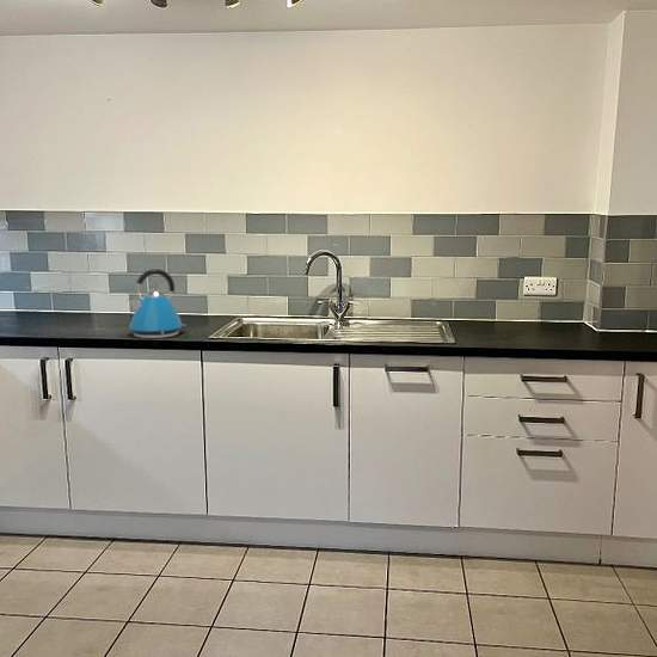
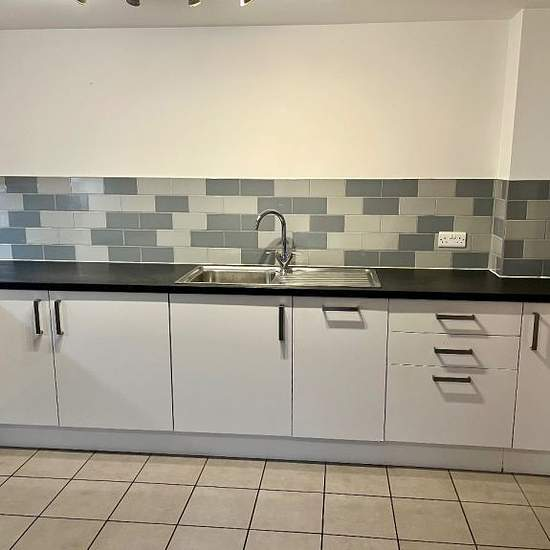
- kettle (156, 301)
